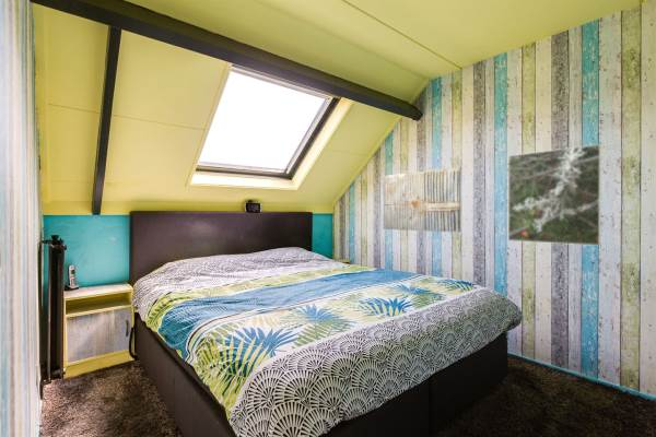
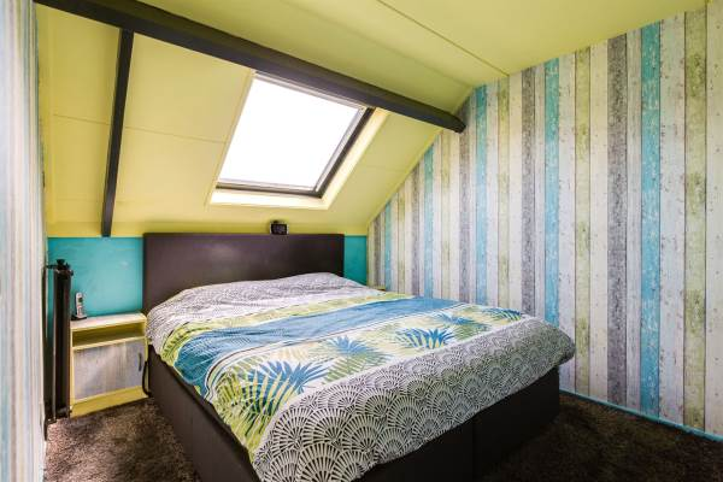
- wall art (418, 201)
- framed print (550, 197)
